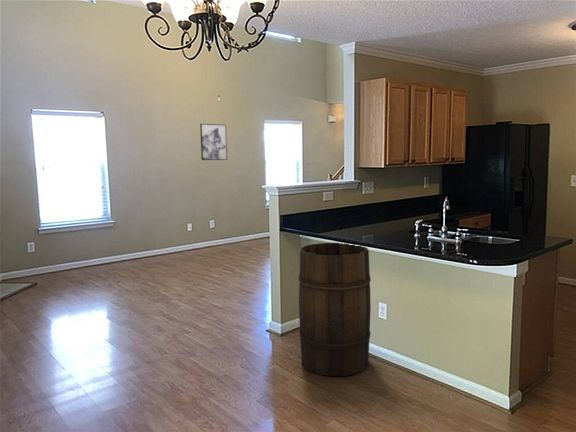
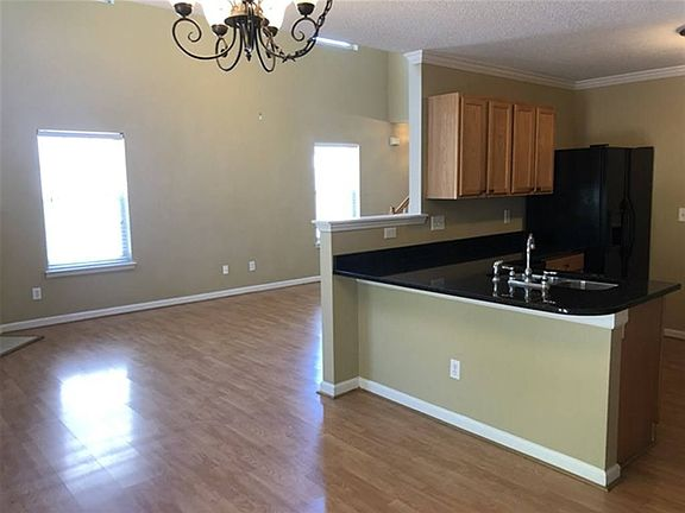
- wall art (214, 142)
- wooden barrel (334, 305)
